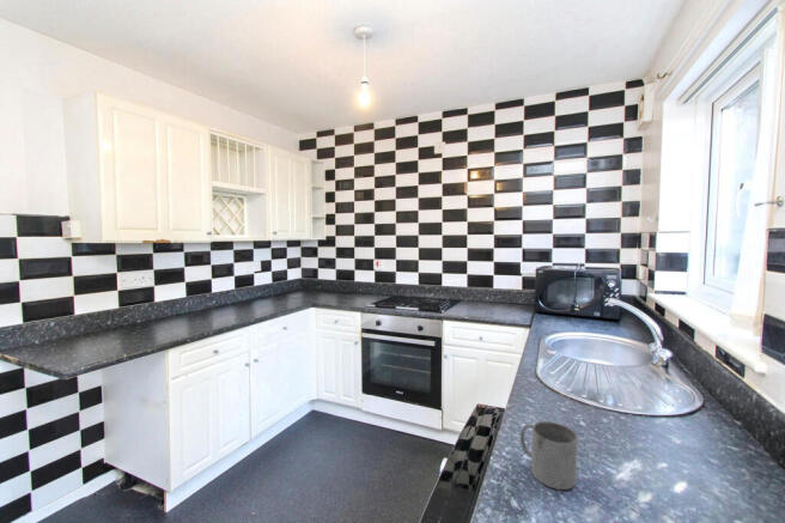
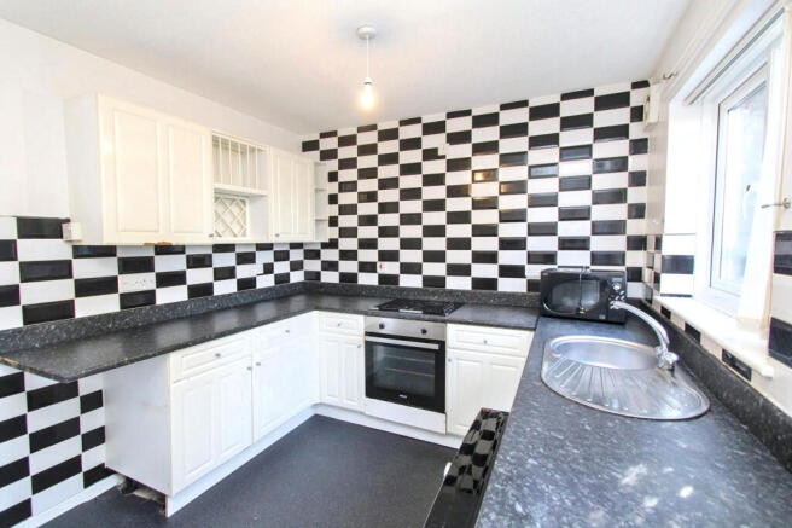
- mug (546, 449)
